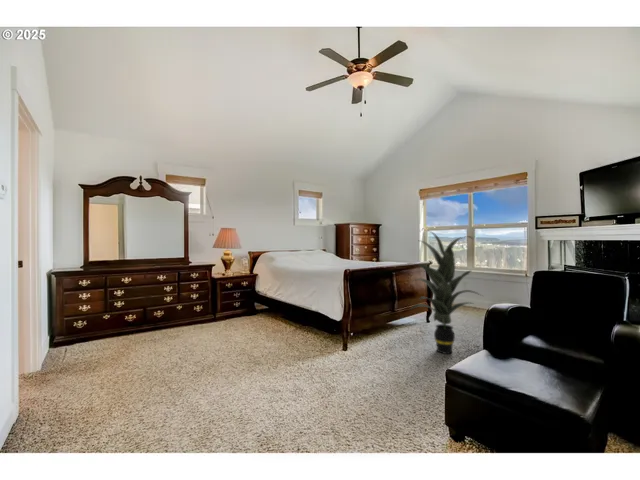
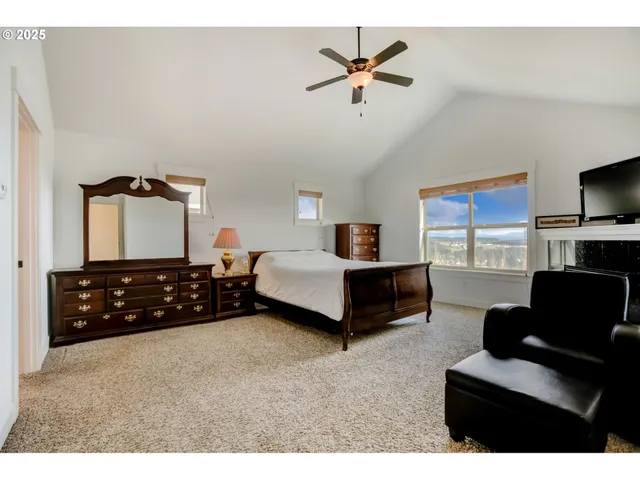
- indoor plant (439, 289)
